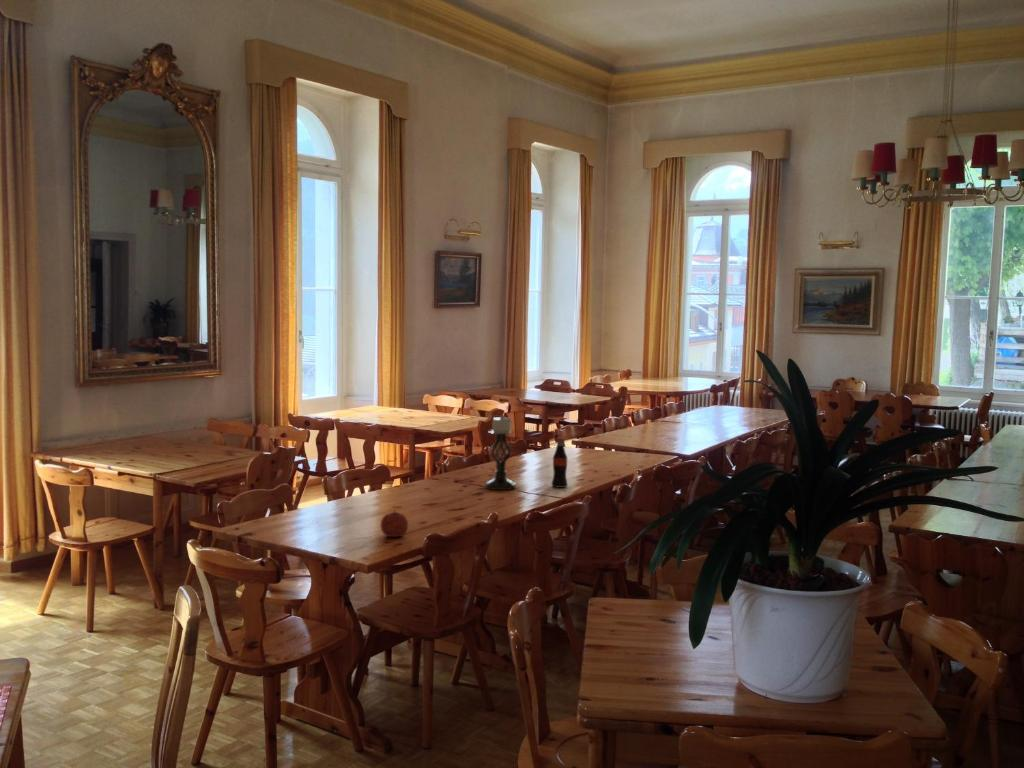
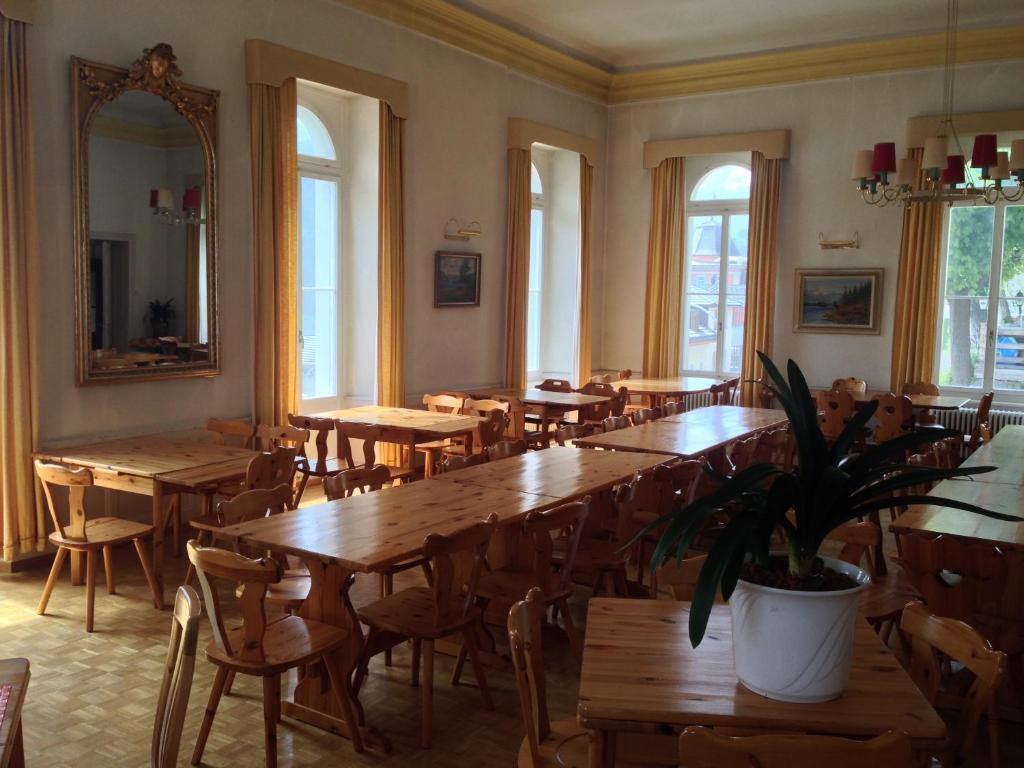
- candle holder (502, 451)
- fruit (394, 522)
- bottle (560, 462)
